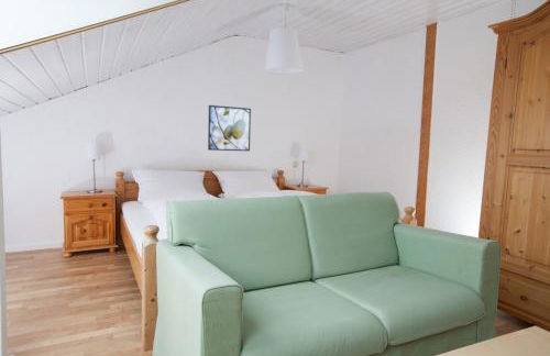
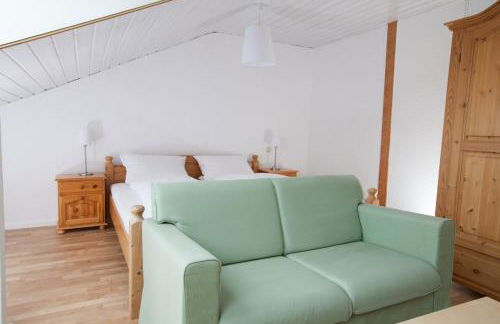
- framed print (229, 129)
